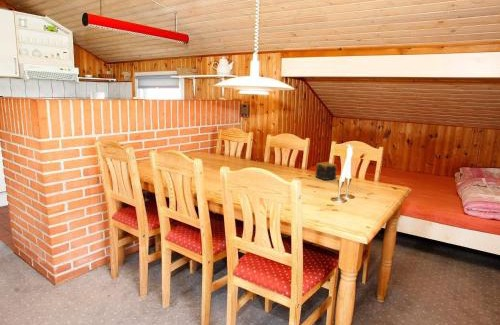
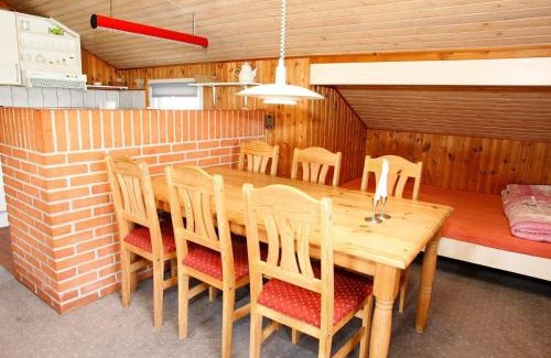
- candle (326, 171)
